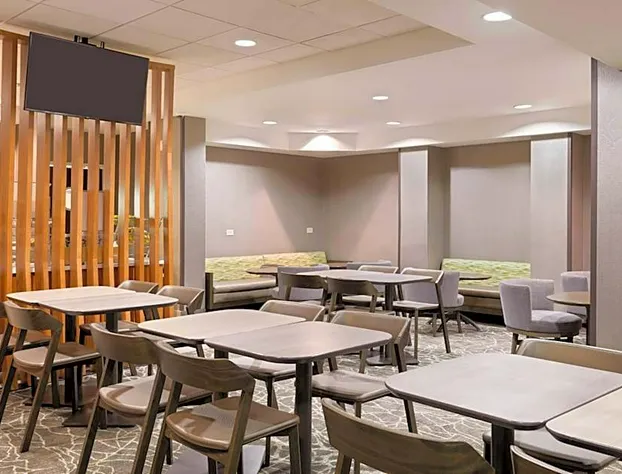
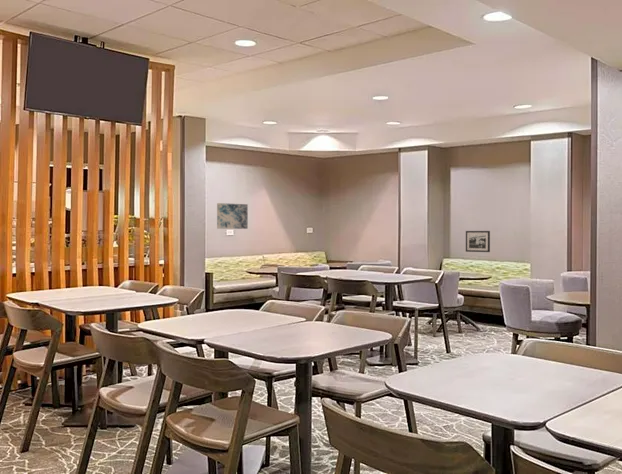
+ wall art (232, 216)
+ picture frame (477, 241)
